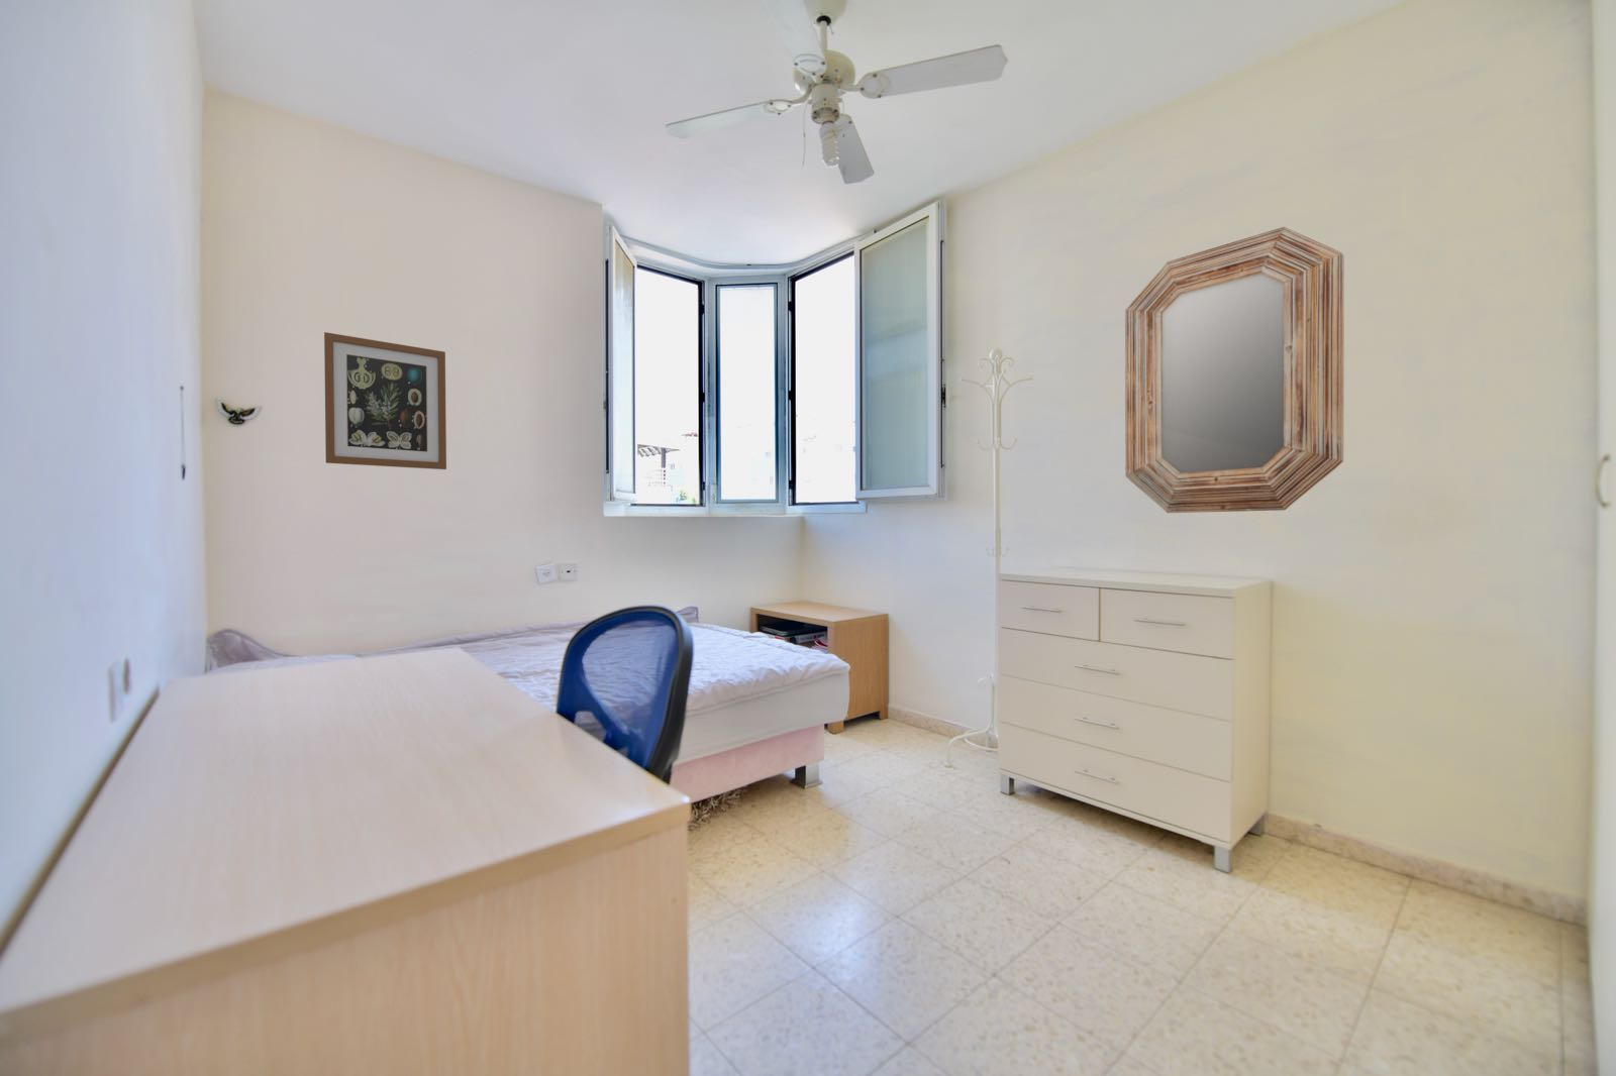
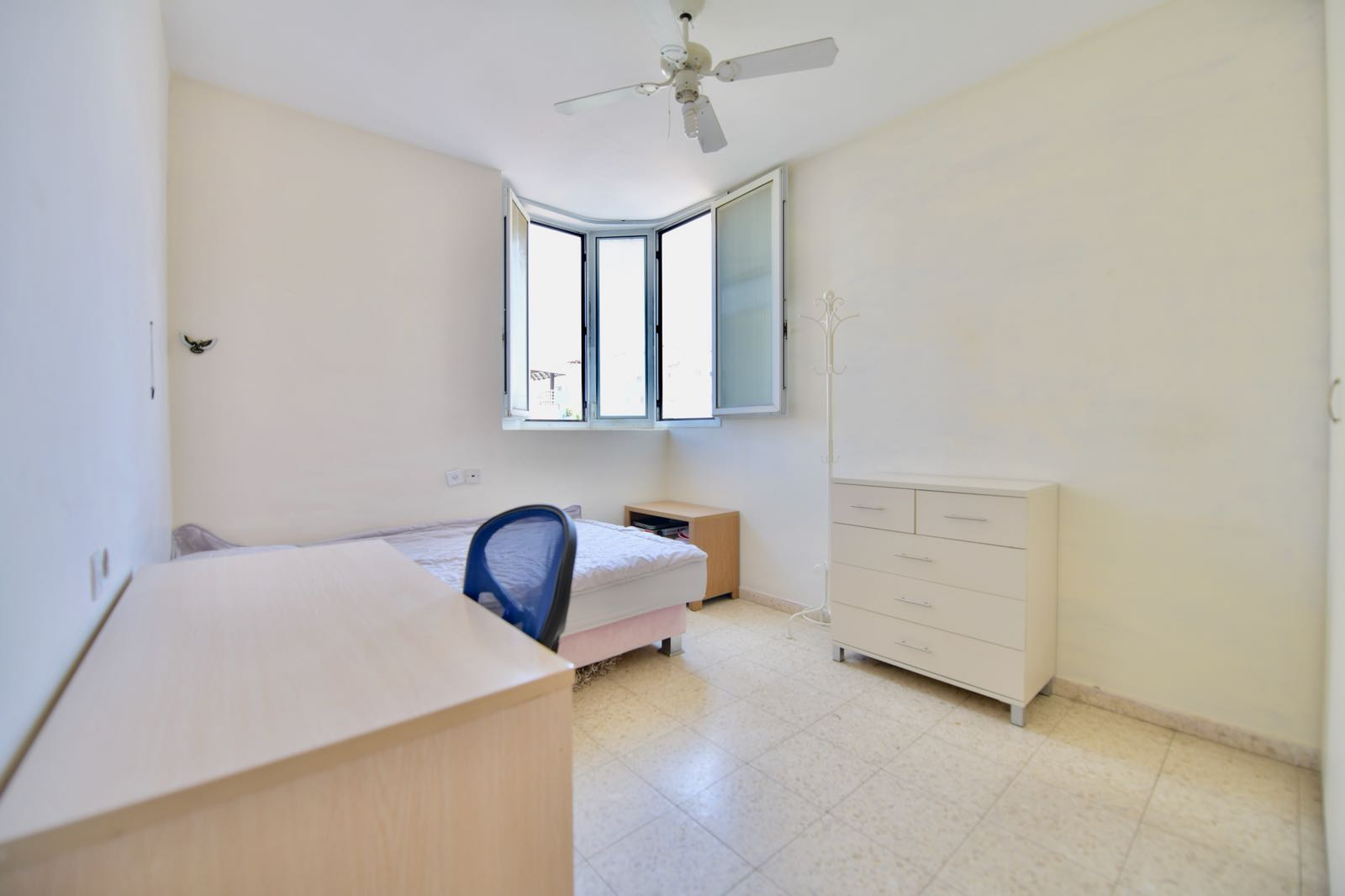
- wall art (388, 404)
- home mirror (1221, 377)
